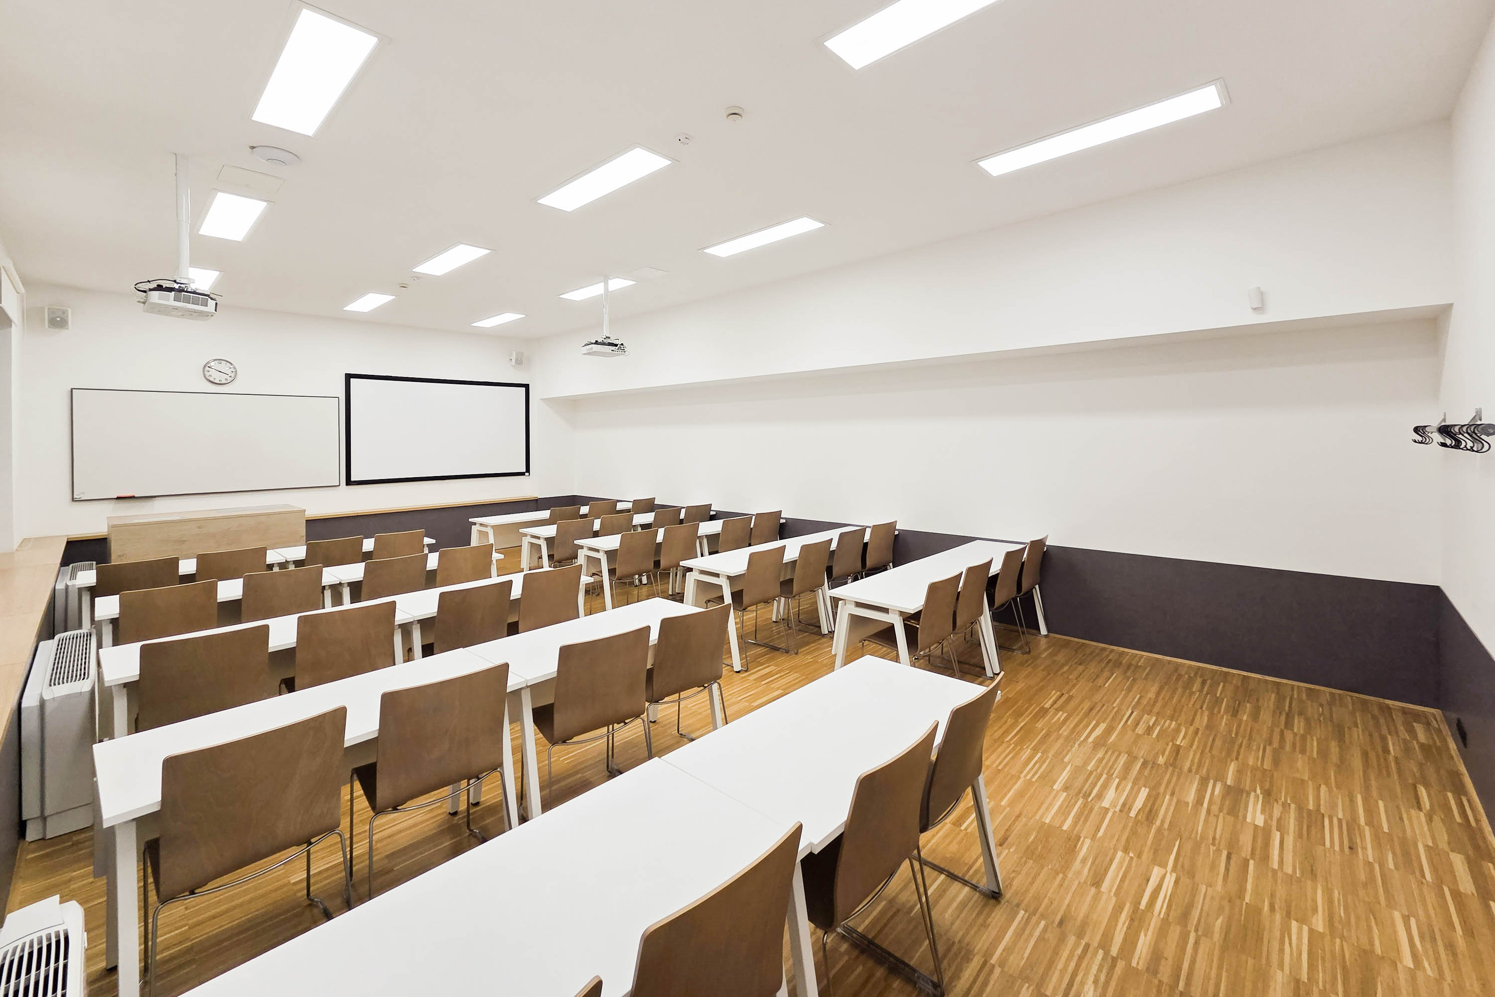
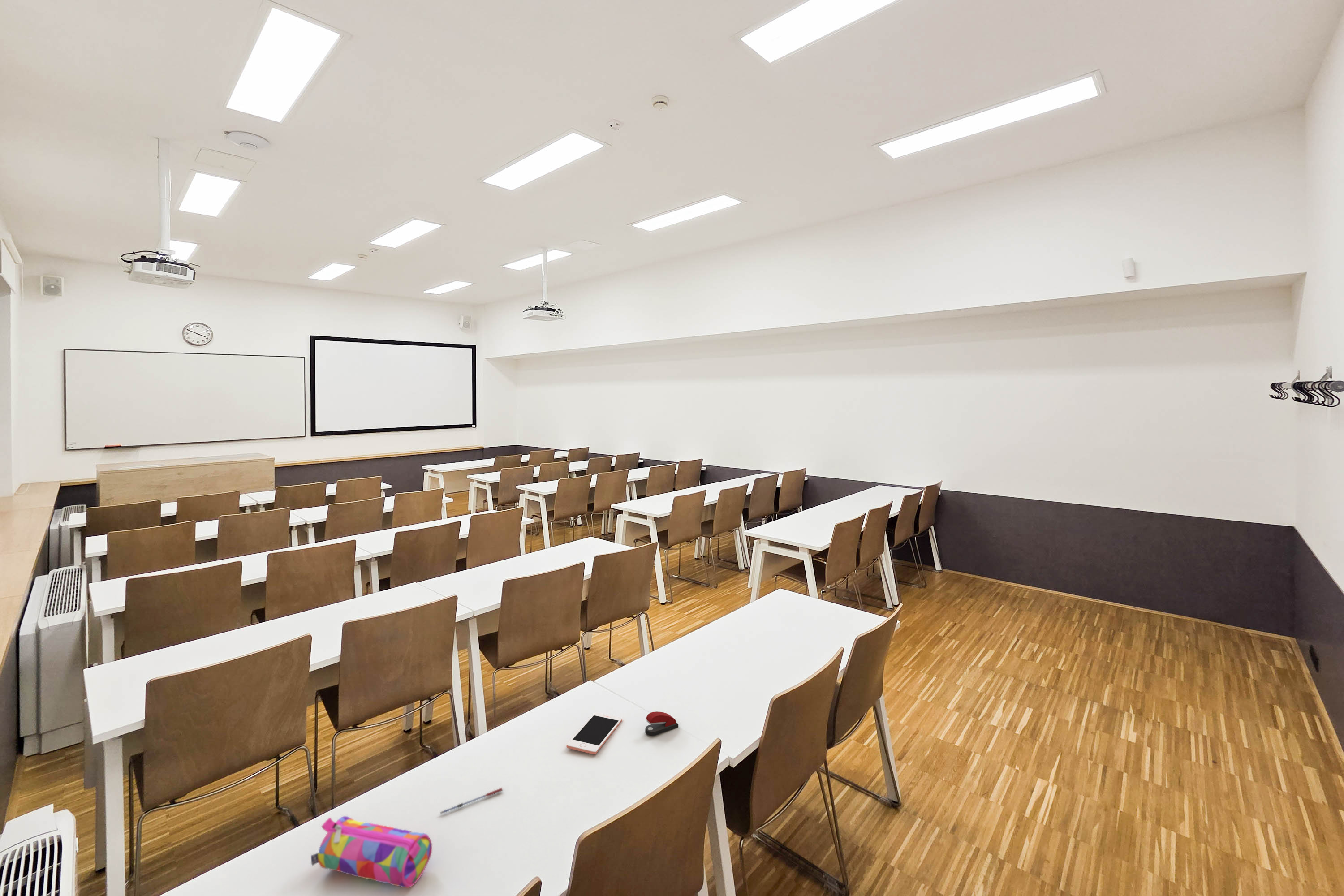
+ stapler (661, 720)
+ pencil case (373, 850)
+ pen (472, 800)
+ cell phone (595, 732)
